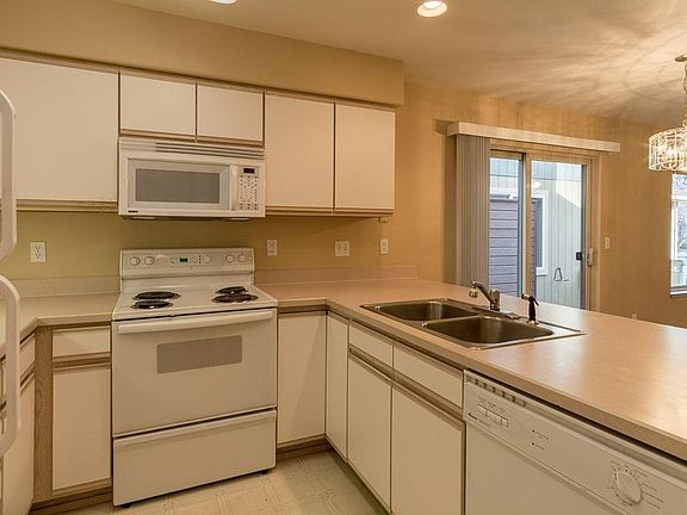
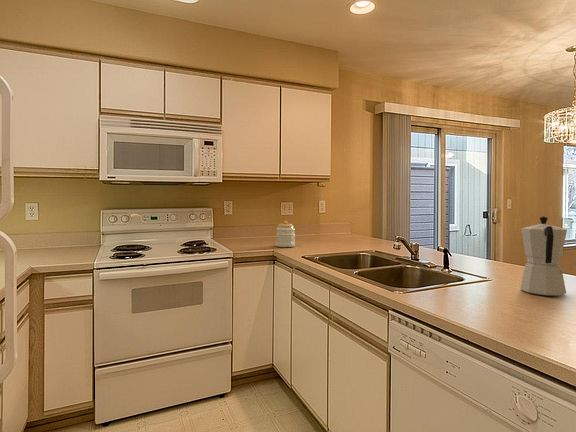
+ moka pot (544, 254)
+ jar (285, 233)
